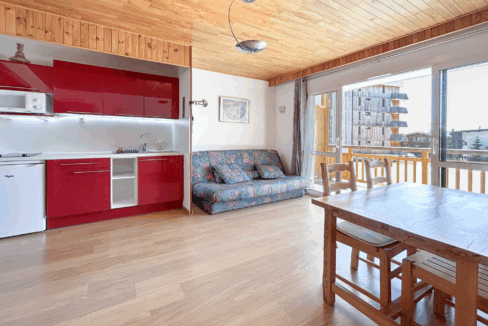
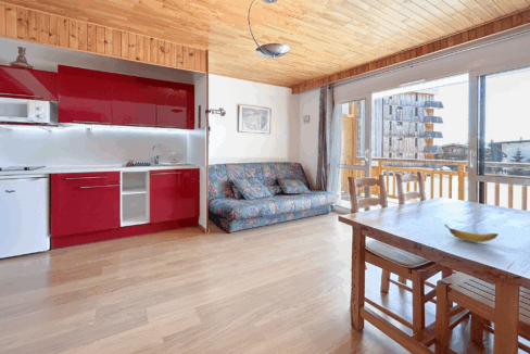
+ banana (469, 233)
